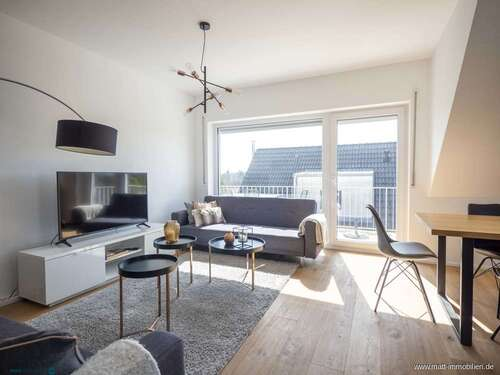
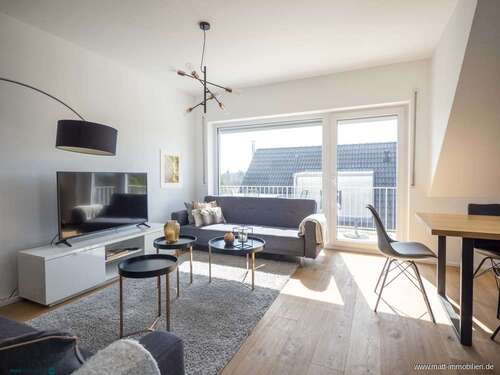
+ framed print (171, 169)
